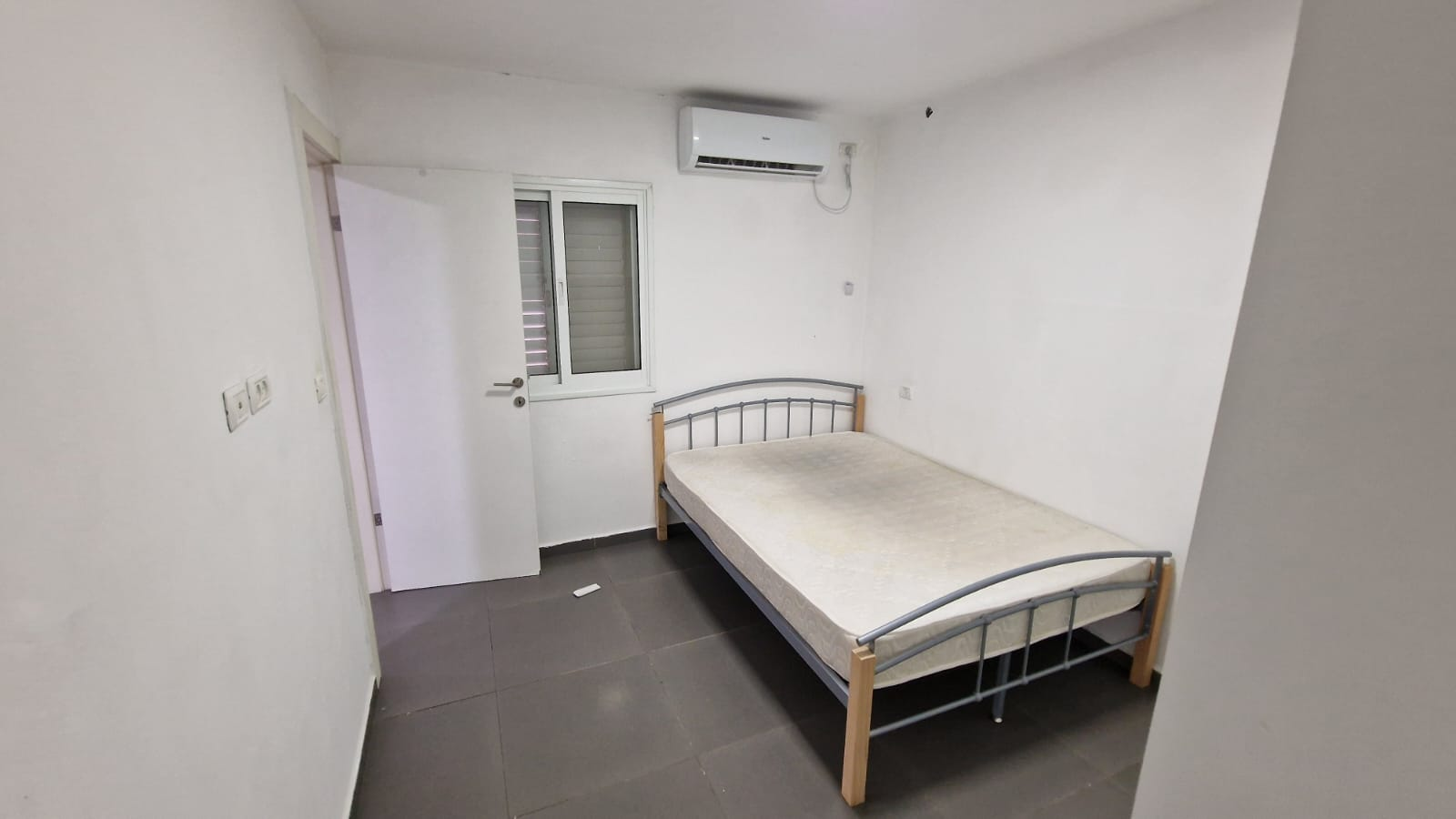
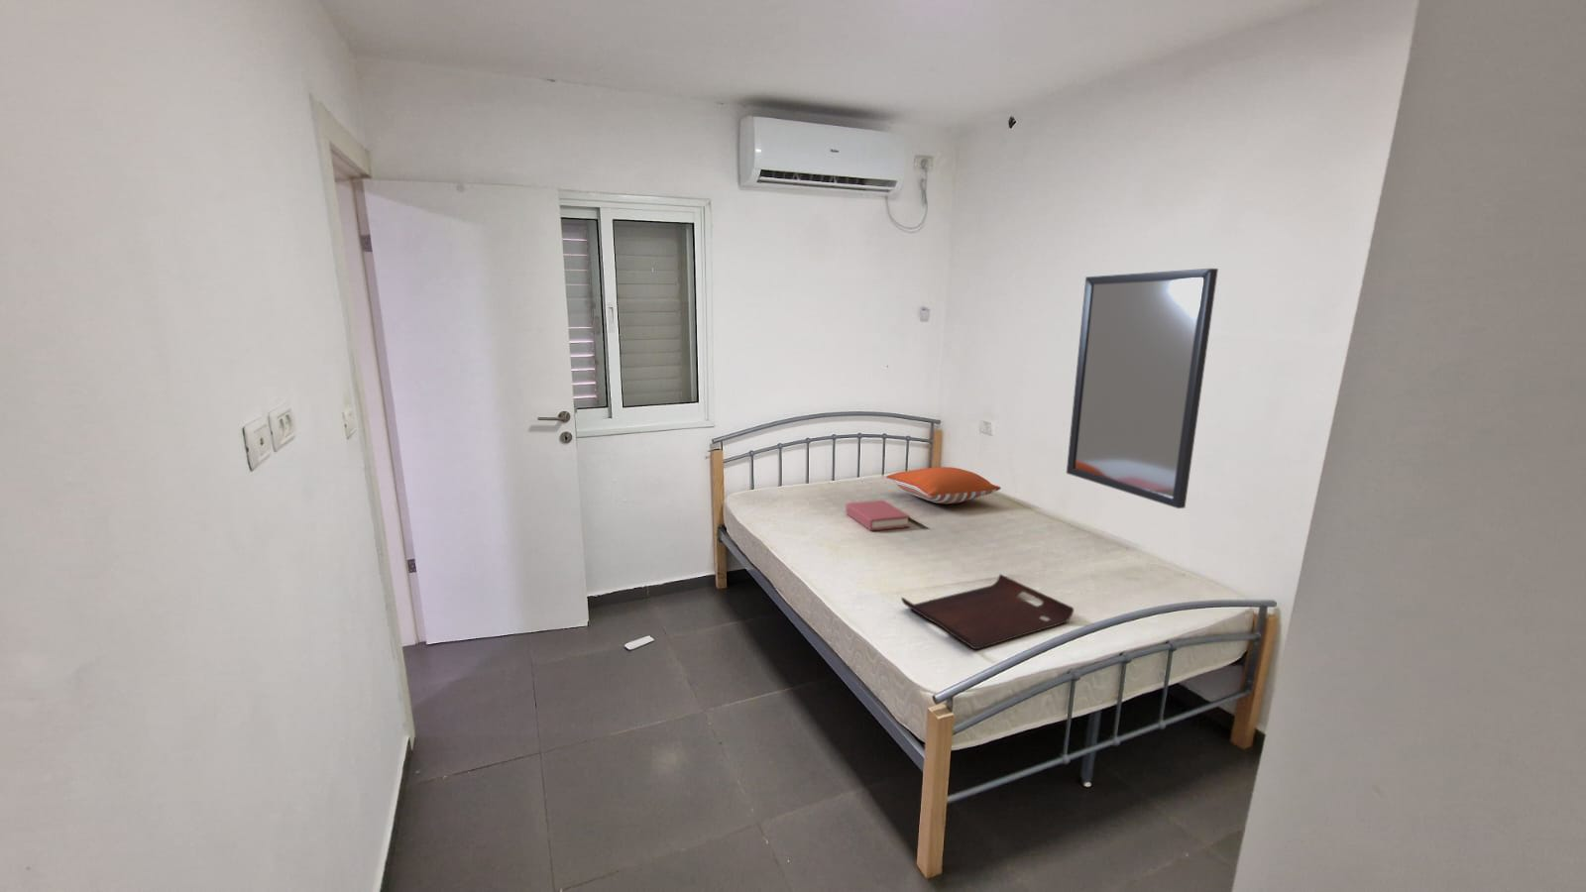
+ hardback book (876, 514)
+ pillow (941, 482)
+ serving tray (986, 608)
+ home mirror (1132, 384)
